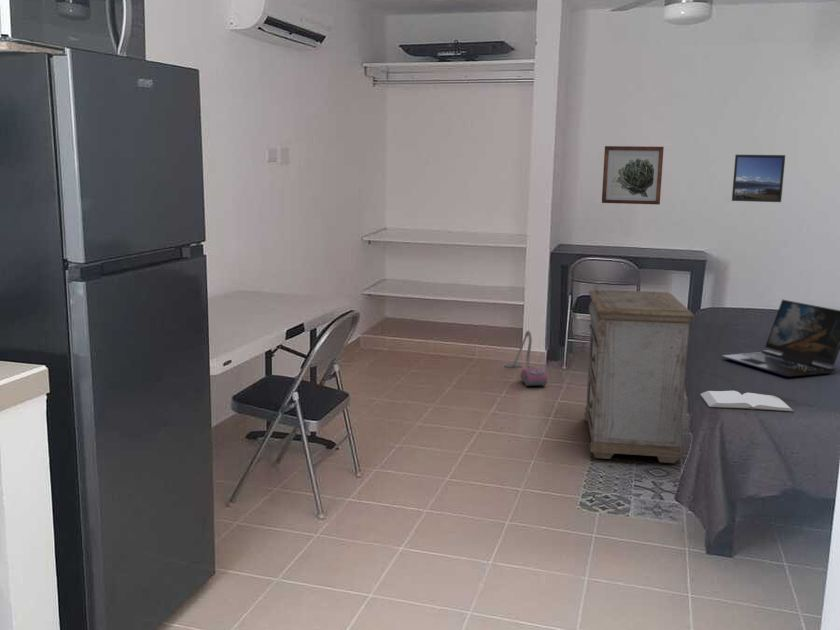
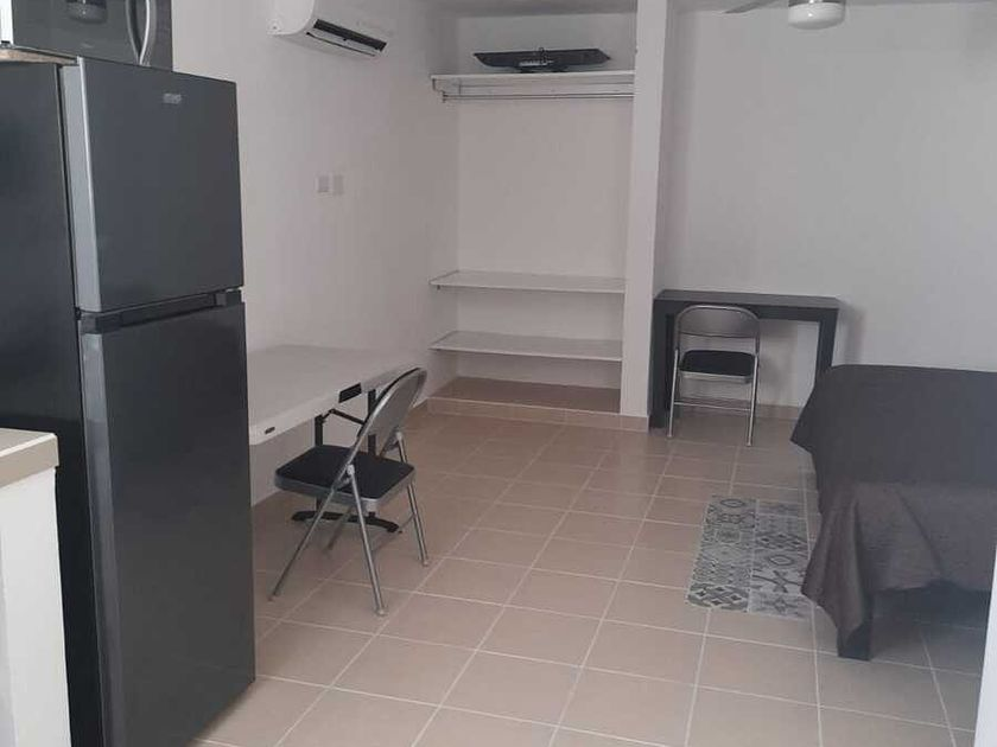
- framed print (758, 178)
- book (745, 399)
- laptop (785, 336)
- vacuum cleaner (527, 352)
- nightstand (632, 371)
- wall art (632, 175)
